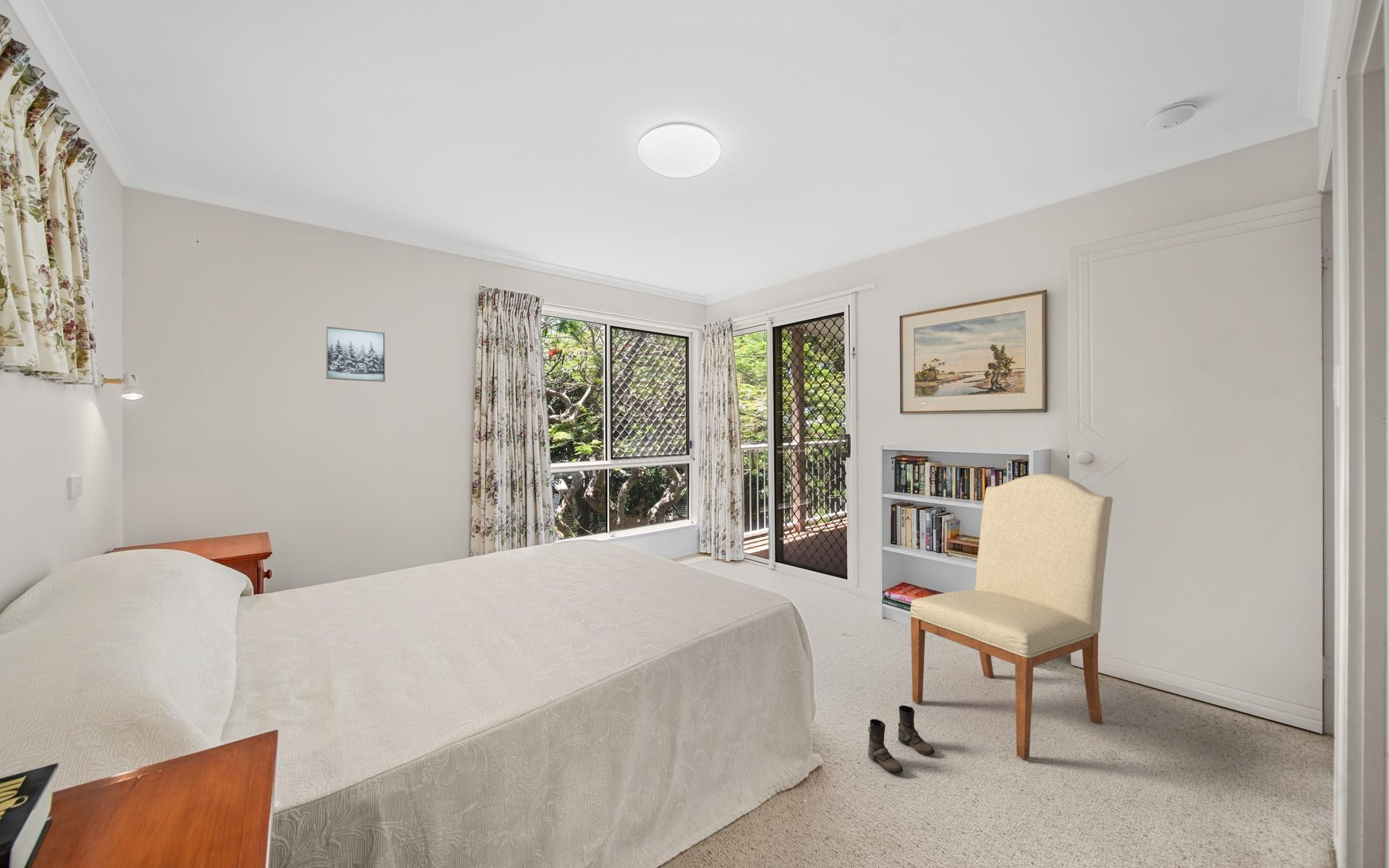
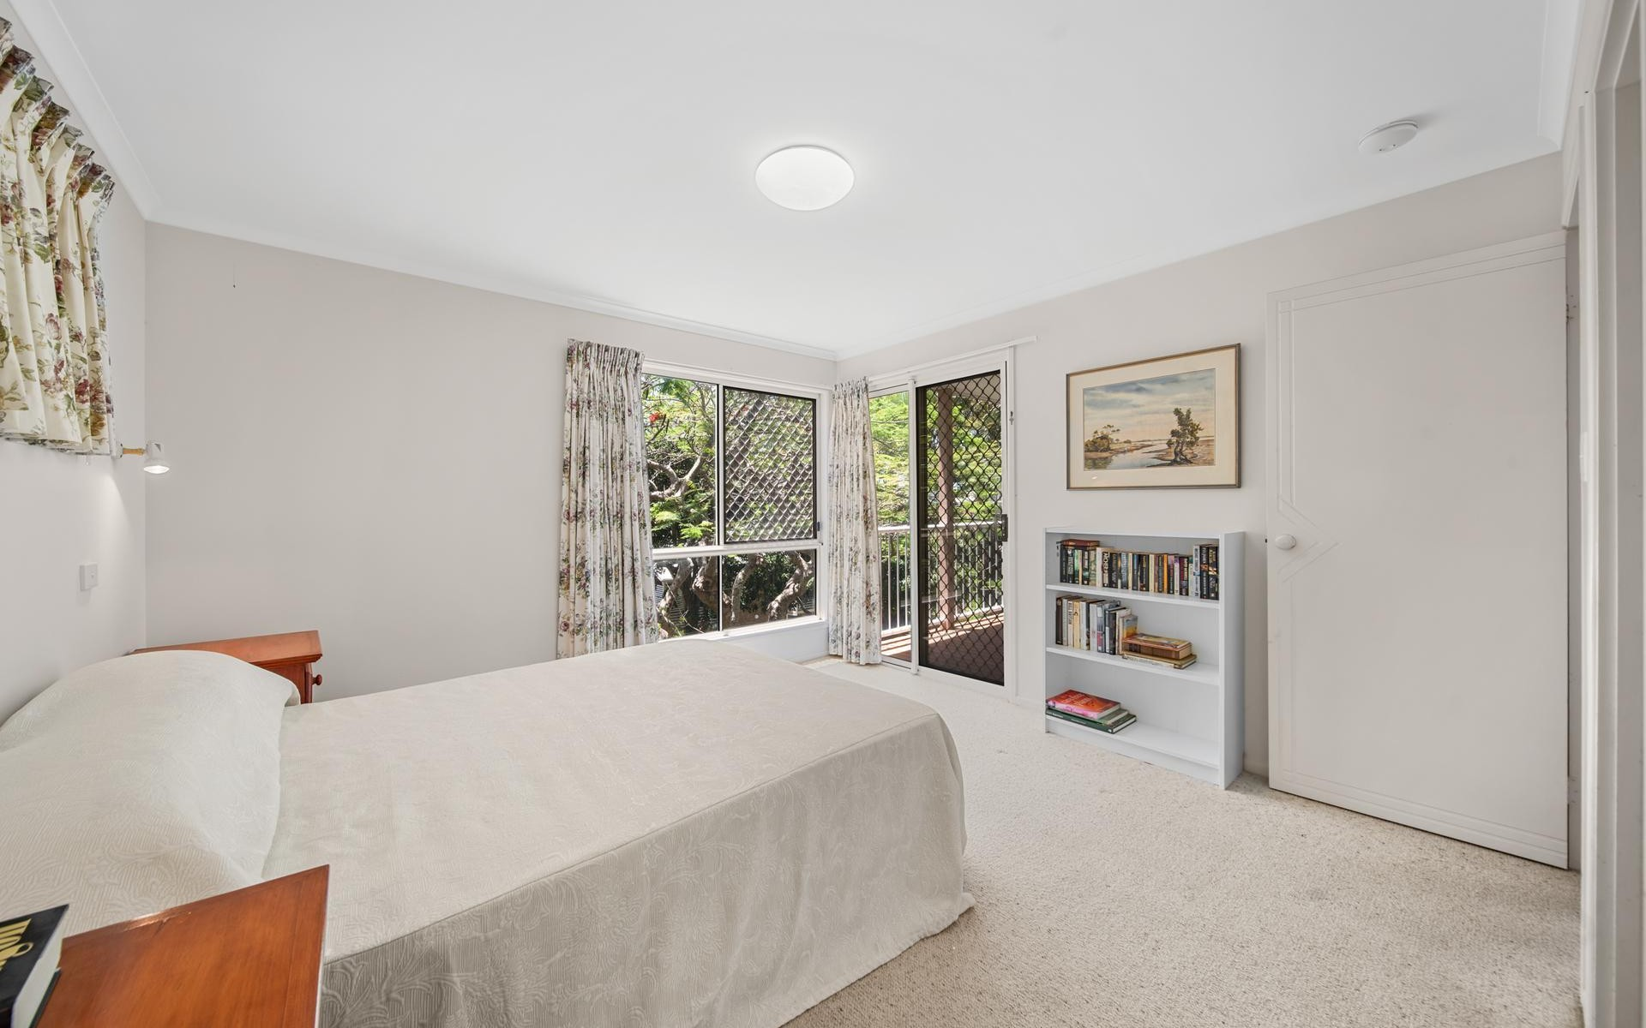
- chair (1010, 592)
- boots (901, 738)
- wall art (356, 354)
